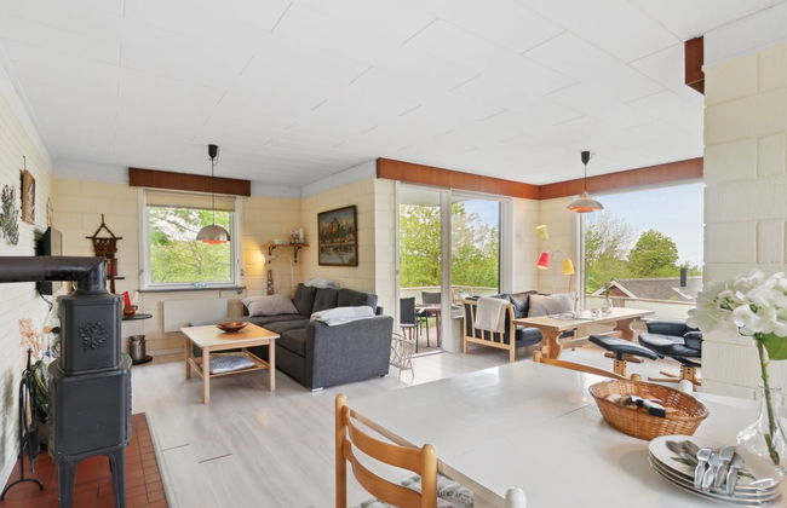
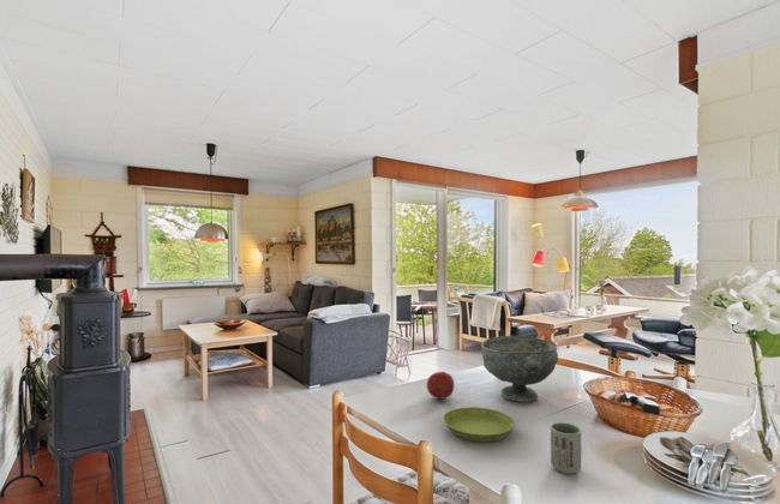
+ decorative bowl (518, 368)
+ cup (565, 448)
+ saucer (478, 425)
+ fruit (440, 384)
